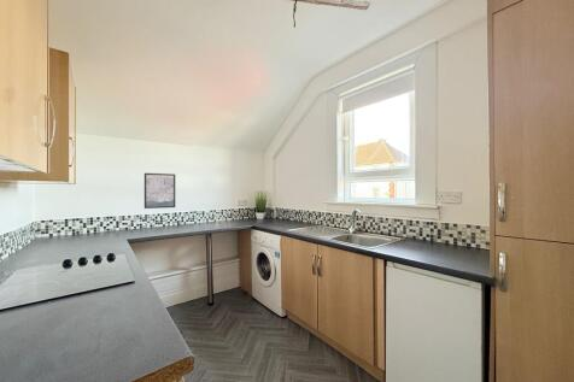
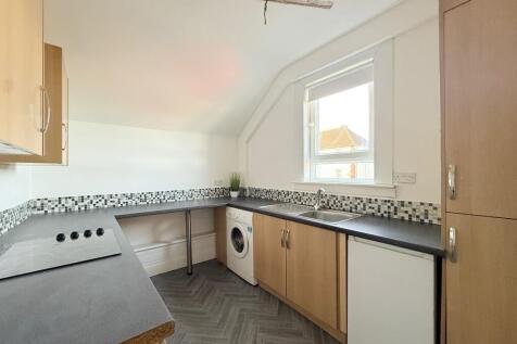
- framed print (159, 190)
